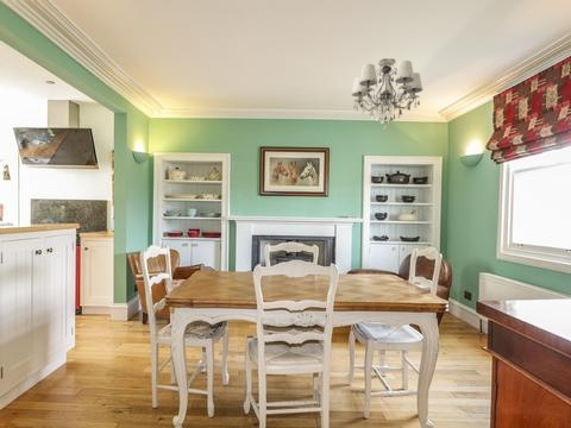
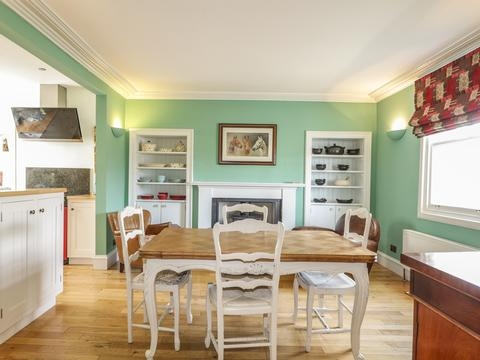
- chandelier (385, 96)
